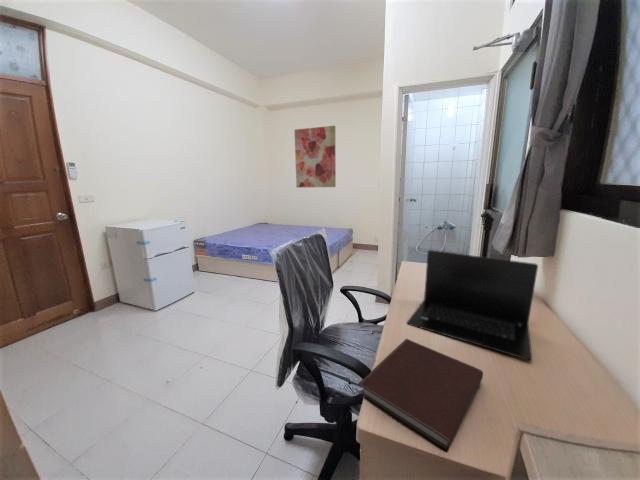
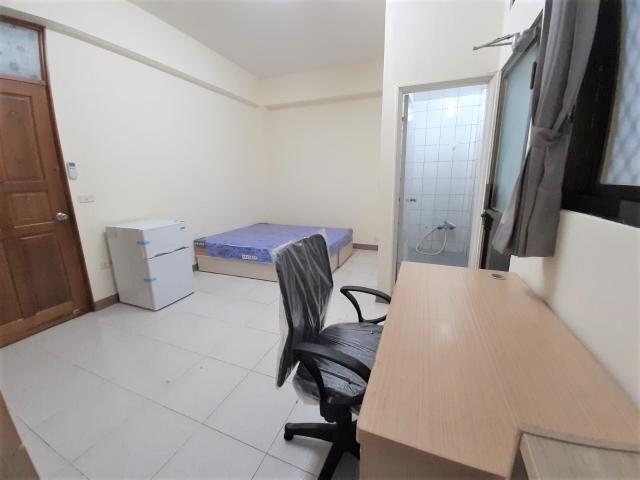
- laptop (470, 295)
- wall art (314, 158)
- notebook (421, 382)
